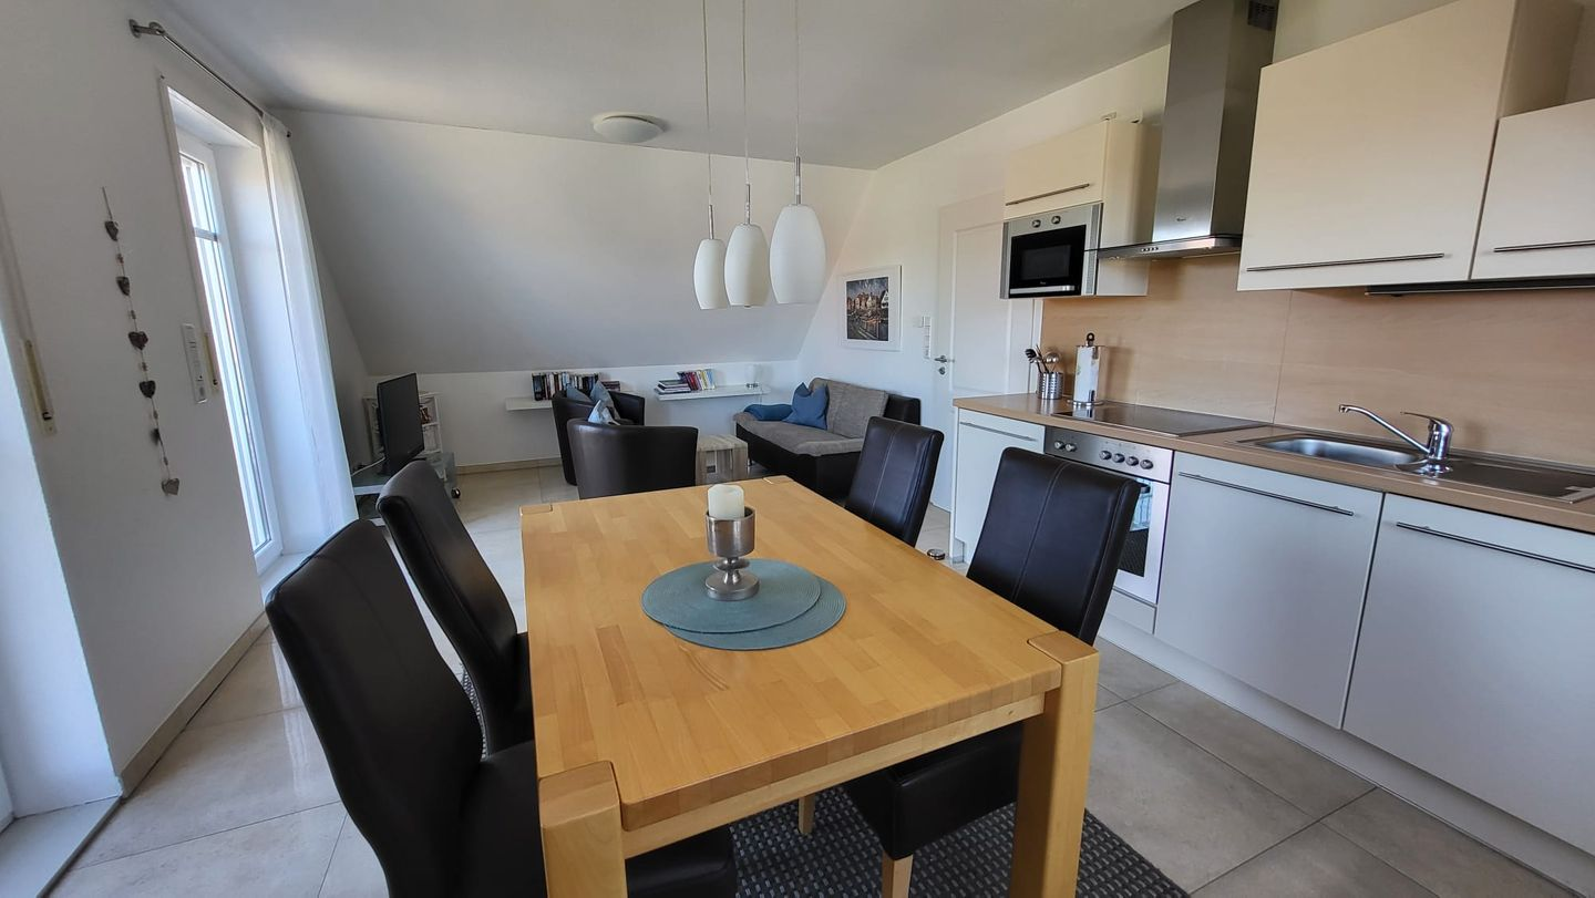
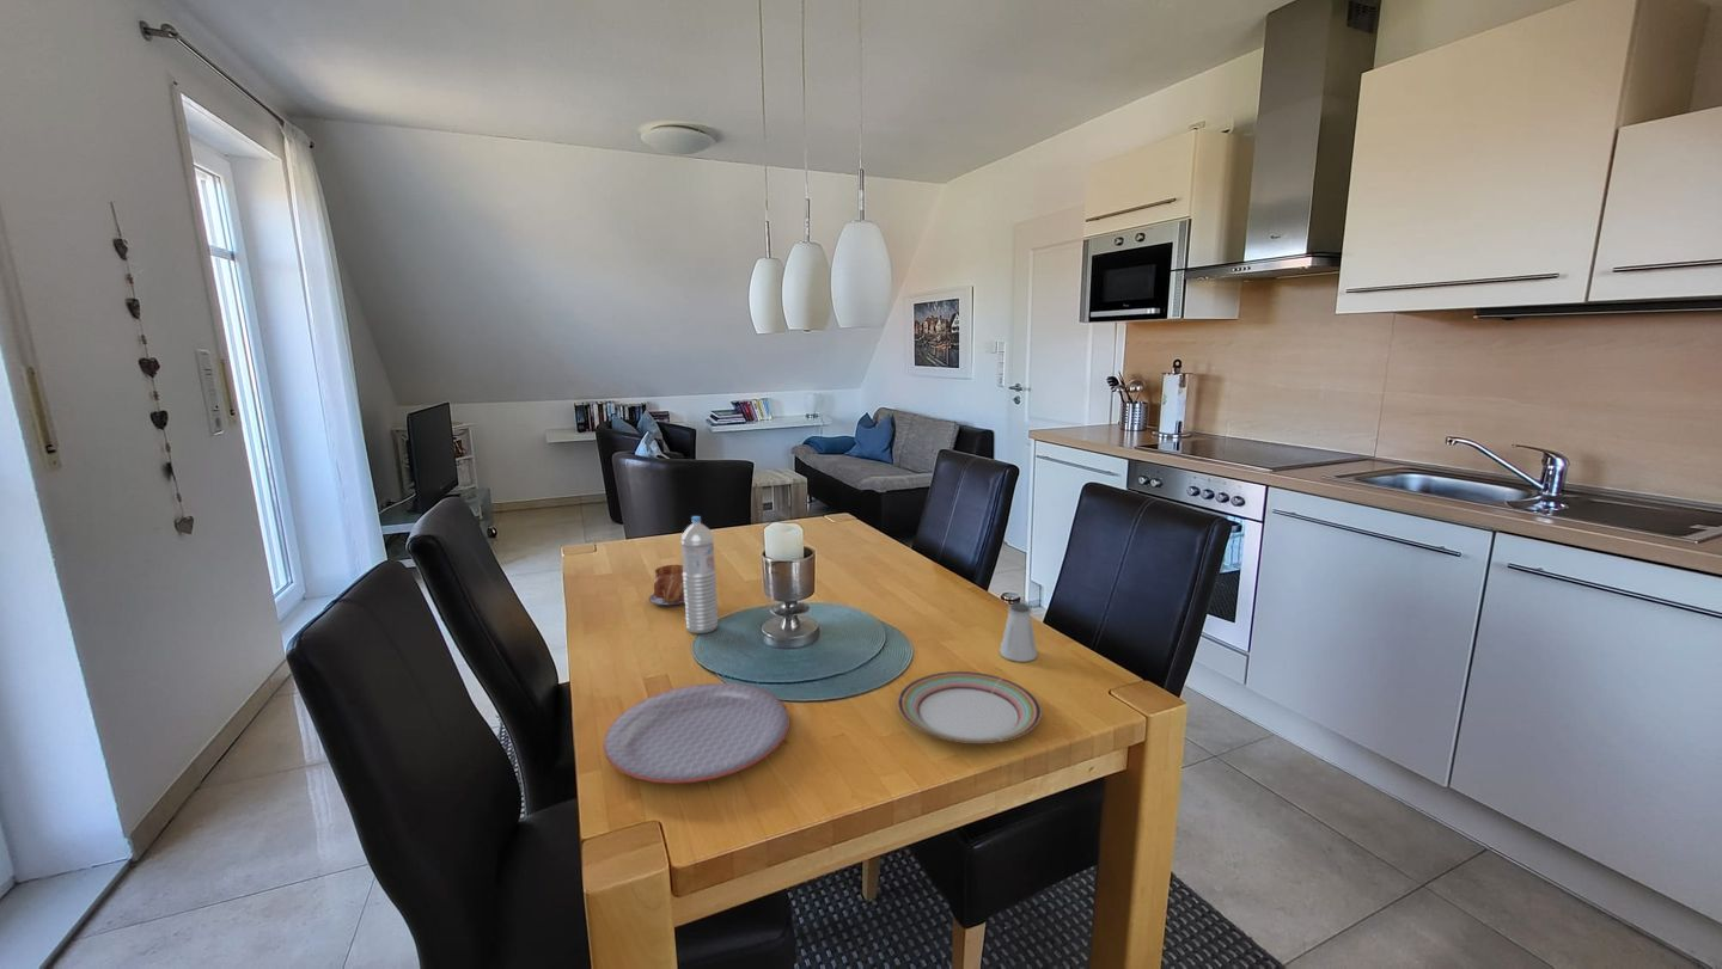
+ plate (967, 709)
+ saltshaker (1019, 630)
+ plate (700, 731)
+ mug (671, 584)
+ water bottle (698, 574)
